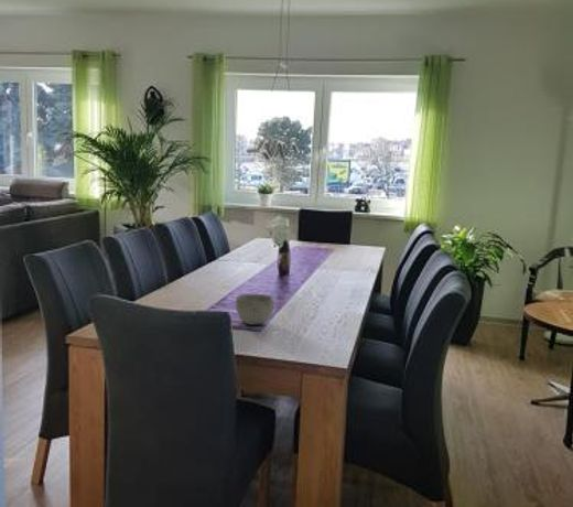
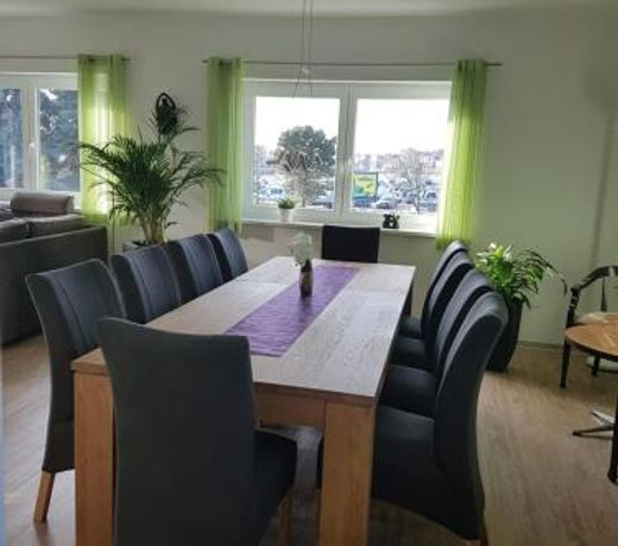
- bowl (255, 310)
